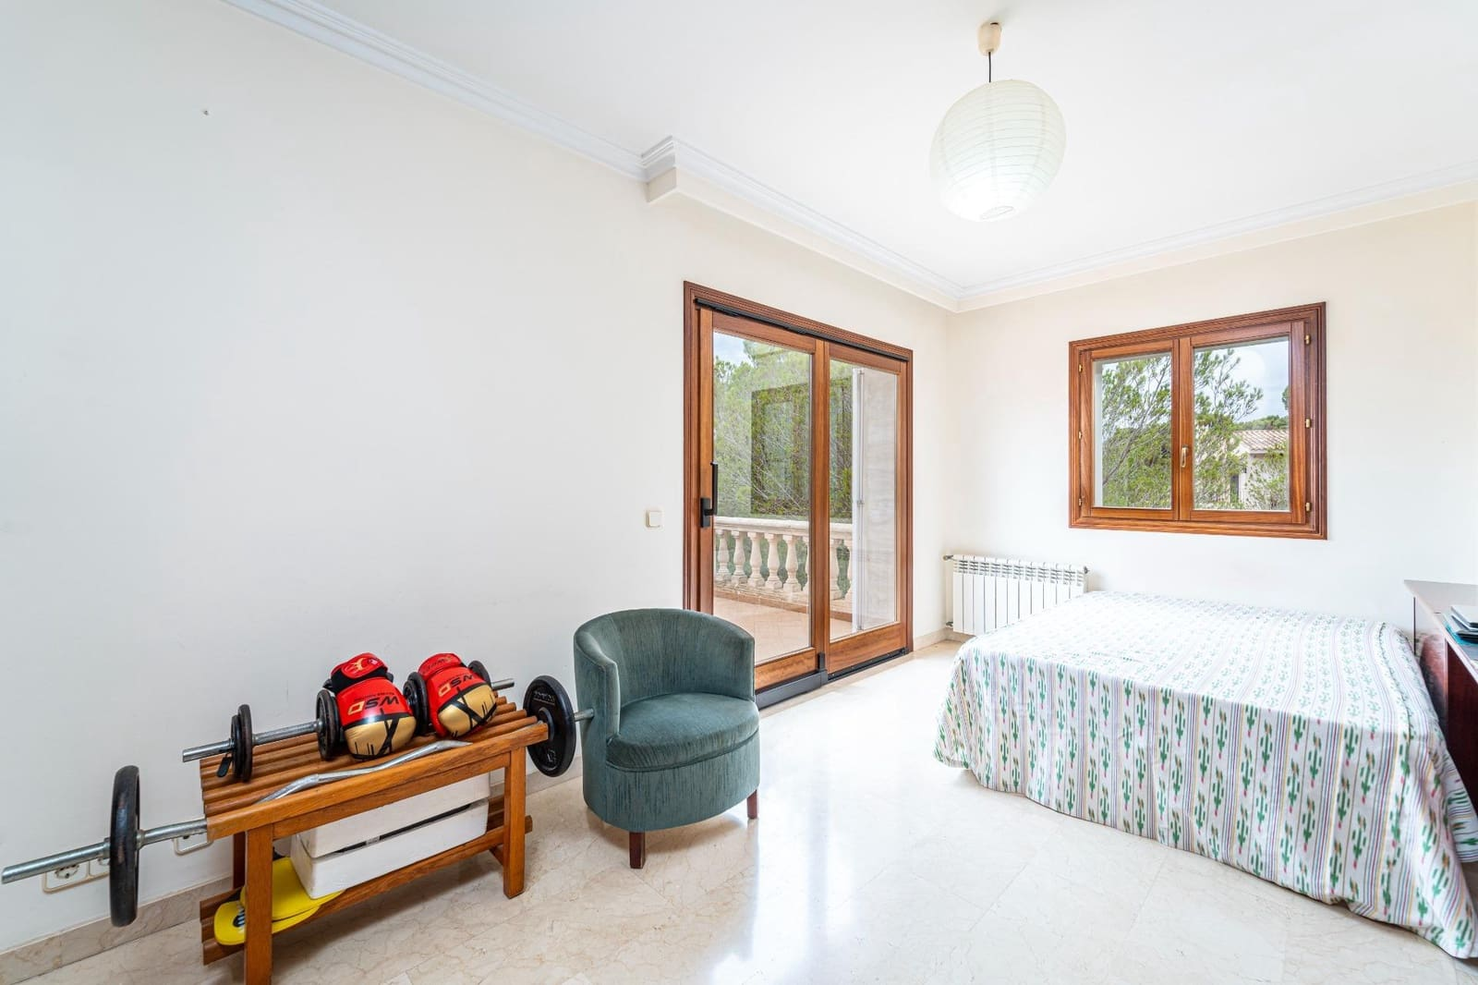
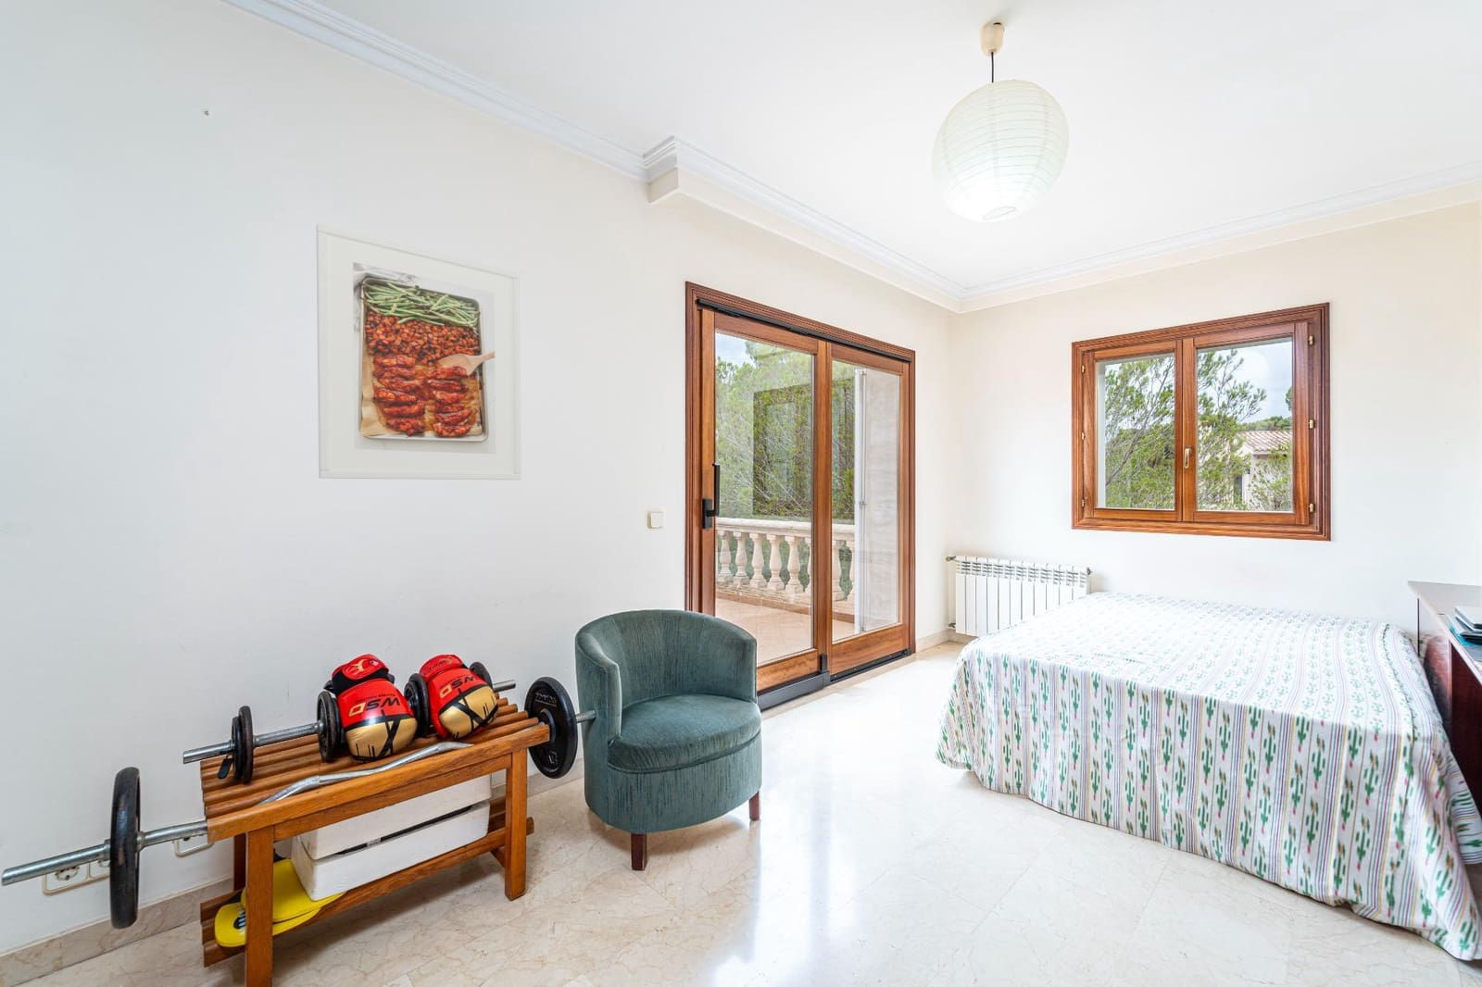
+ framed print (429, 365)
